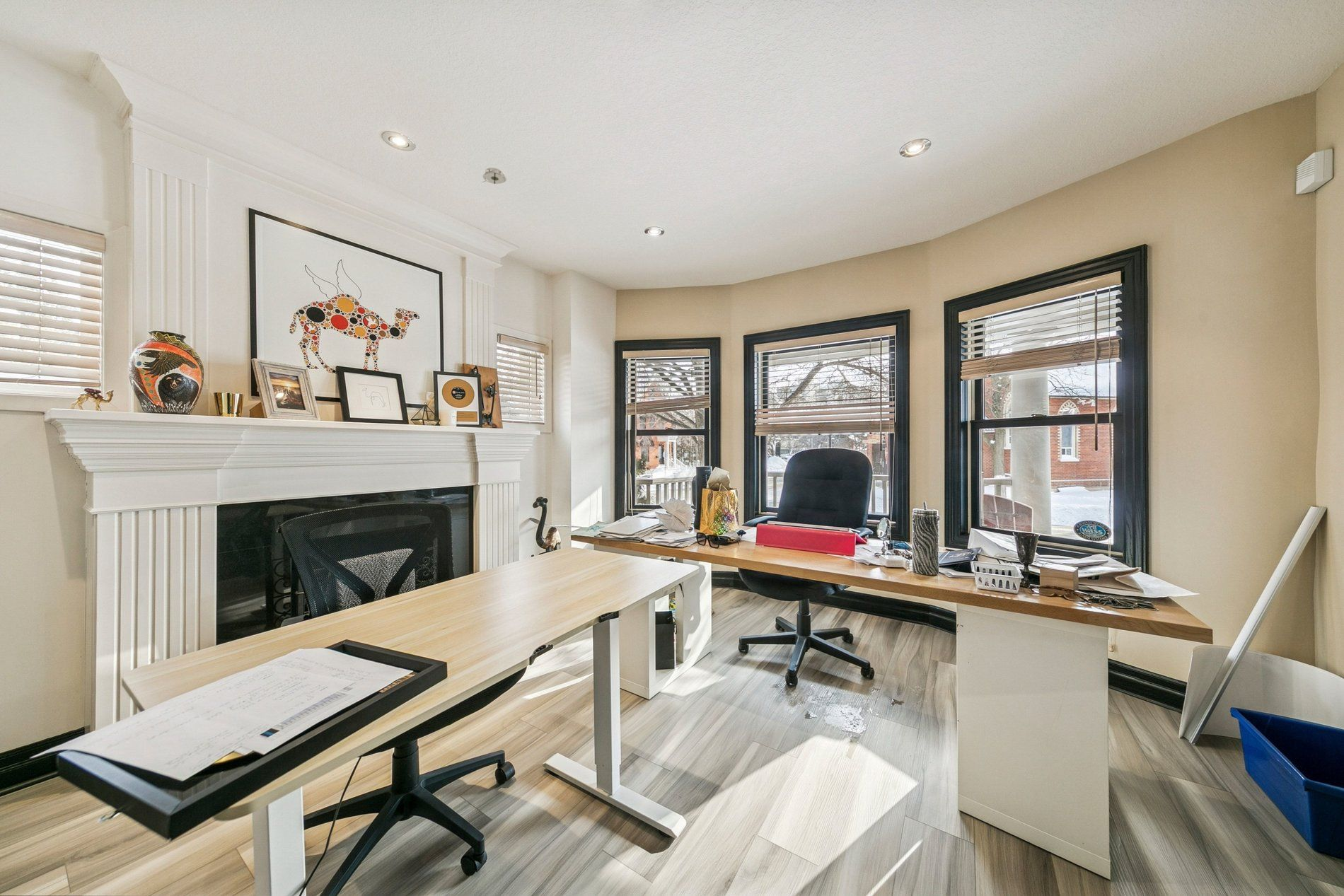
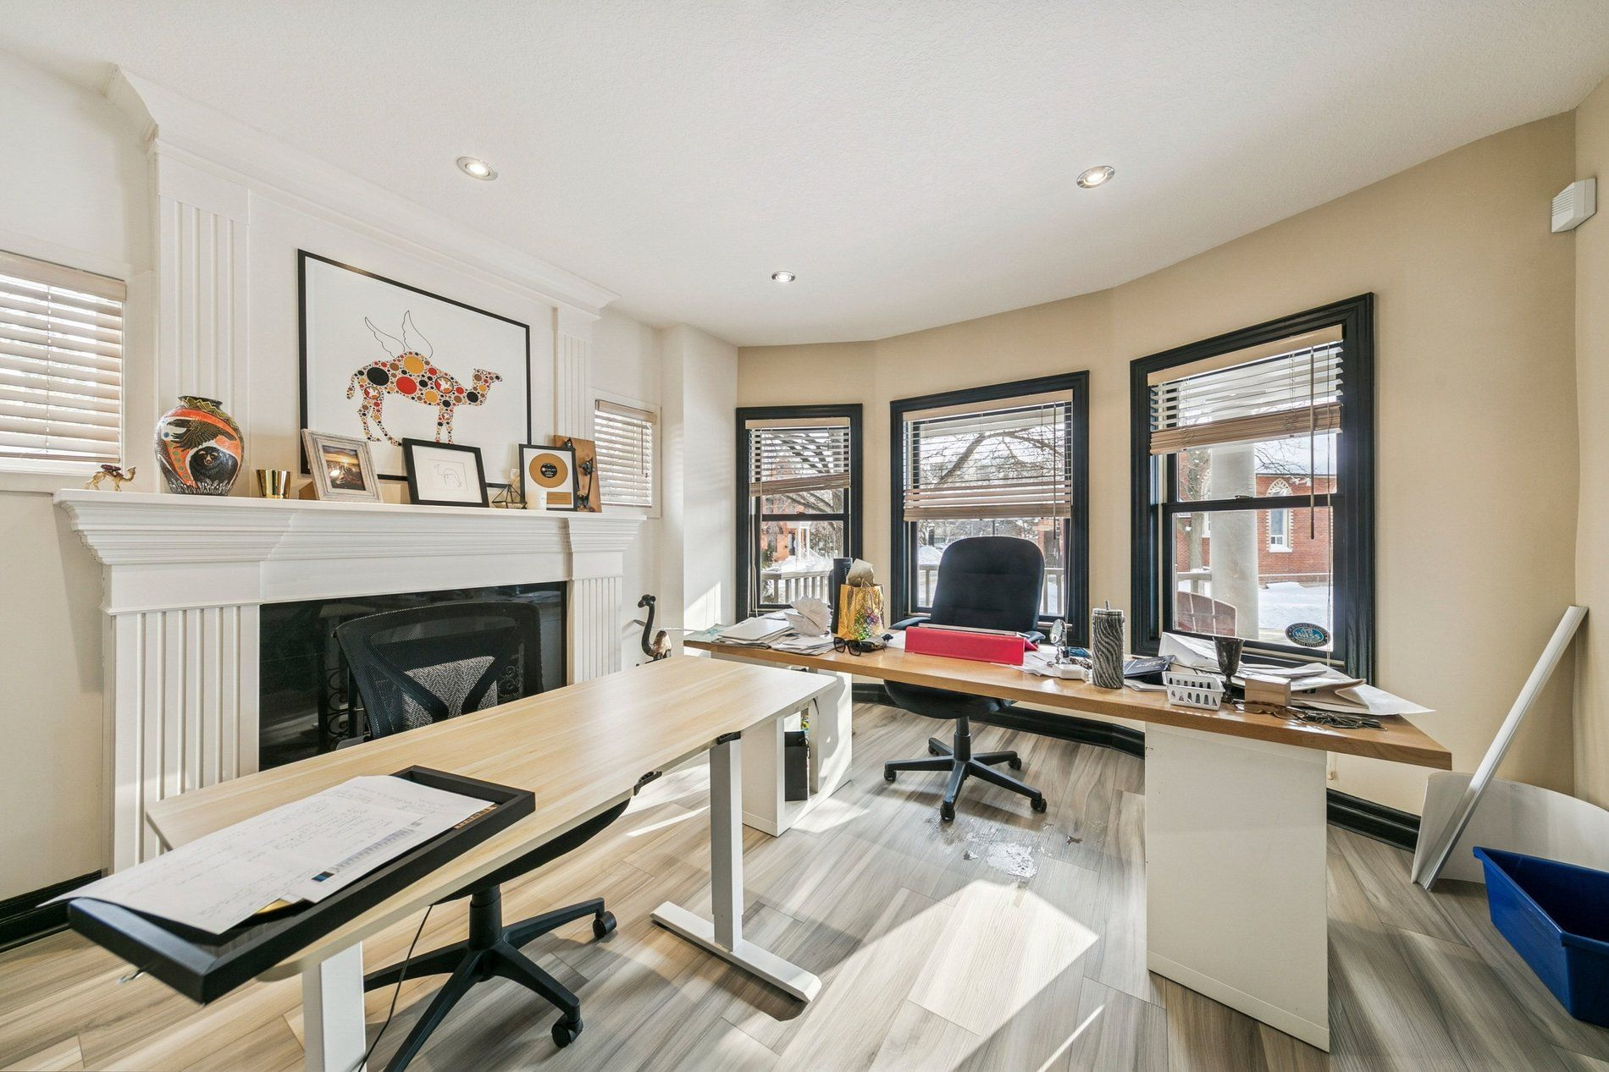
- smoke detector (494, 175)
